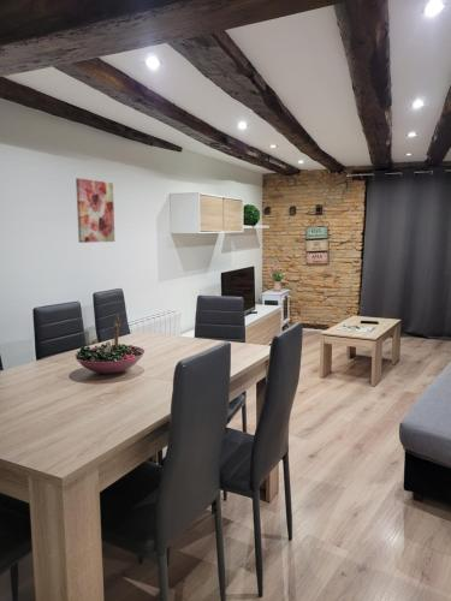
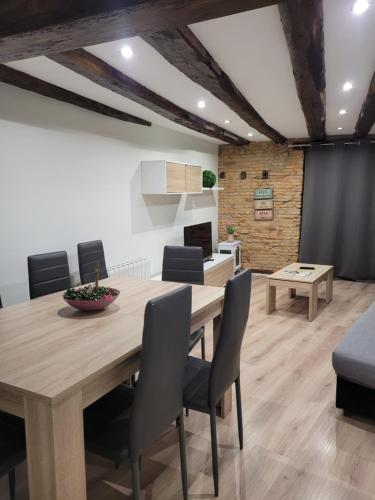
- wall art (96, 212)
